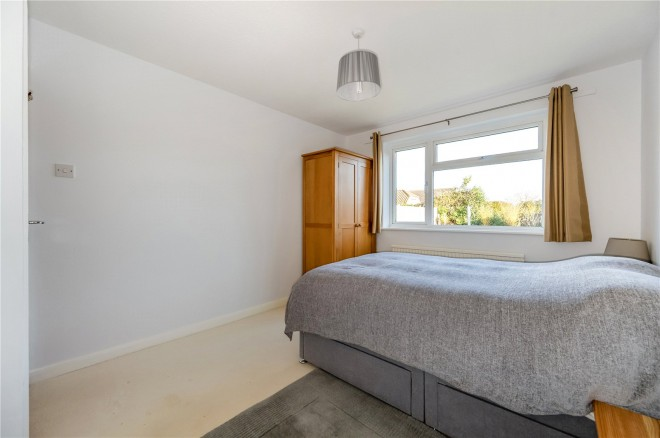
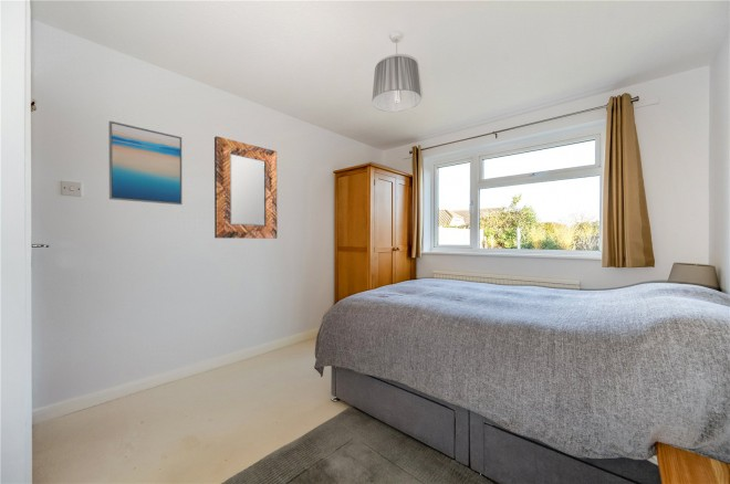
+ wall art (147, 166)
+ home mirror (248, 191)
